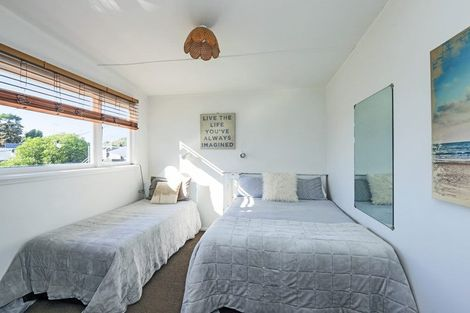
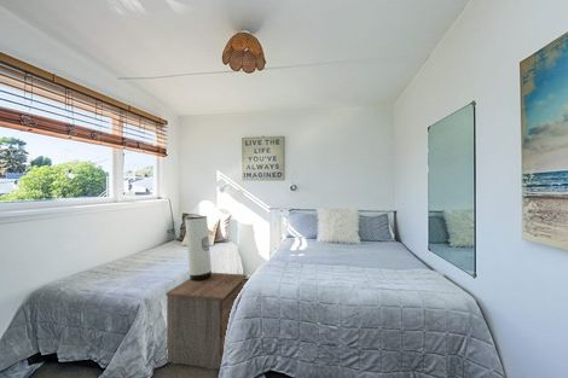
+ nightstand (210, 314)
+ table lamp (201, 248)
